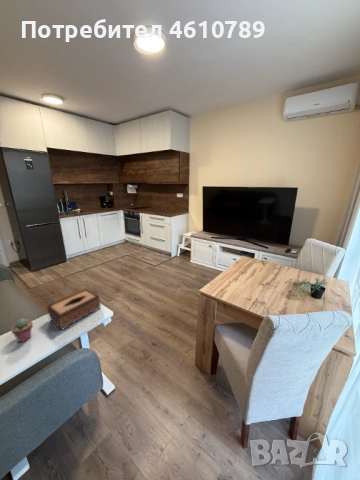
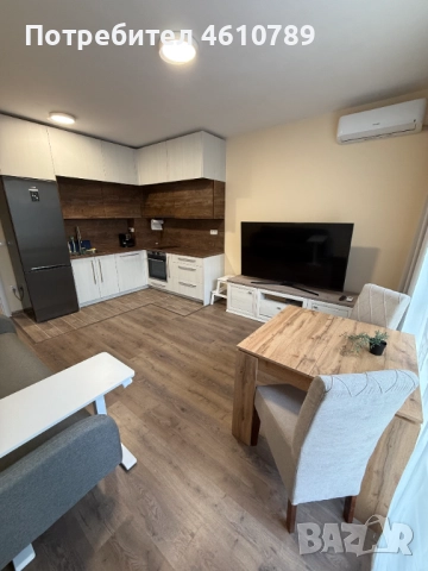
- potted succulent (22, 329)
- tissue box (75, 307)
